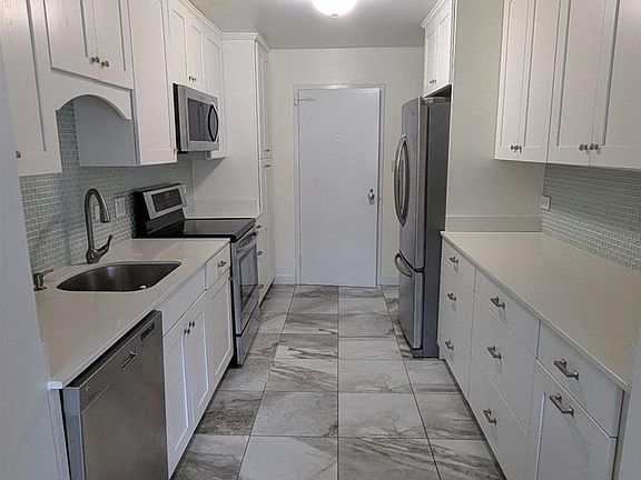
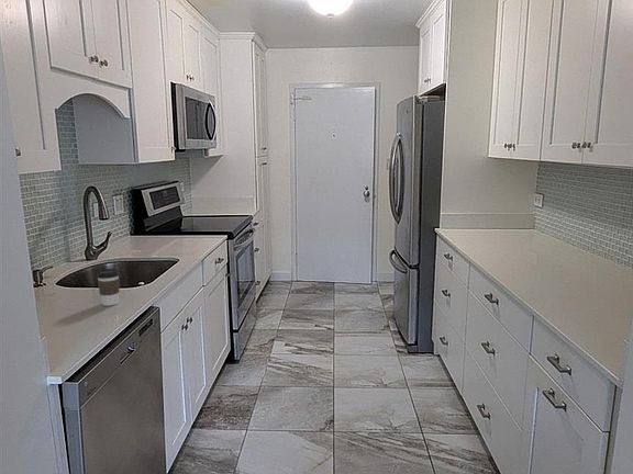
+ coffee cup (109, 286)
